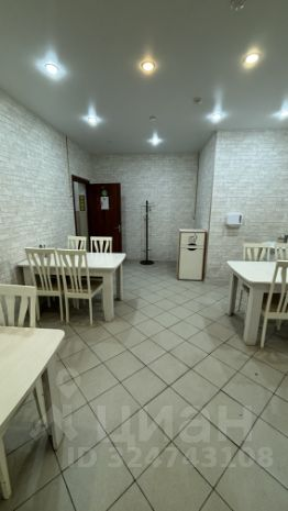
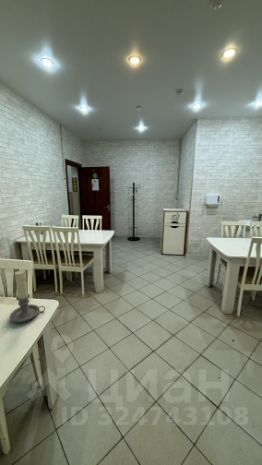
+ candle holder (25, 293)
